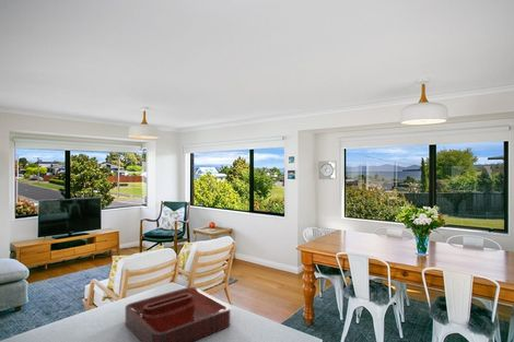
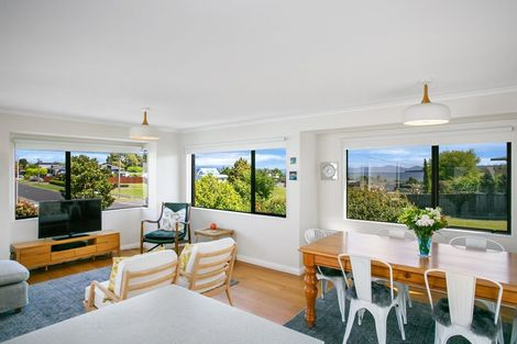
- decorative tray (177, 315)
